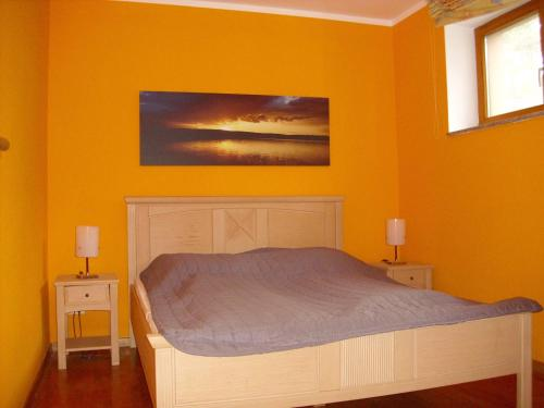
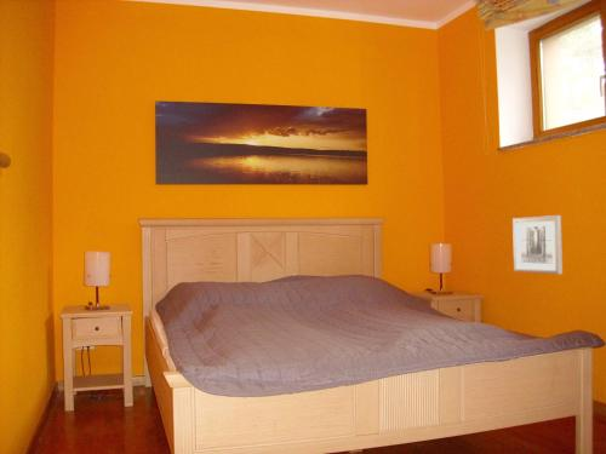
+ wall art (536, 245)
